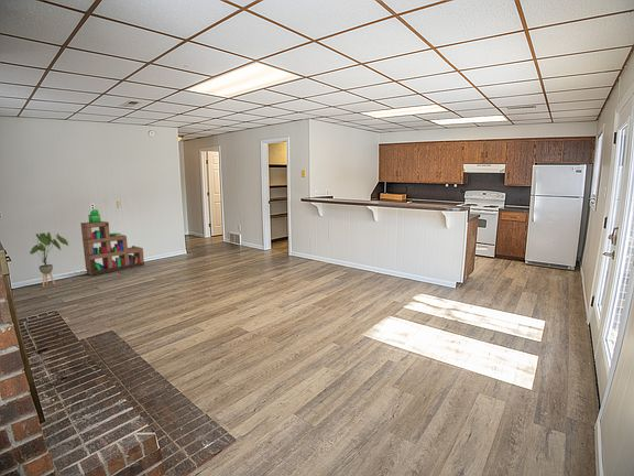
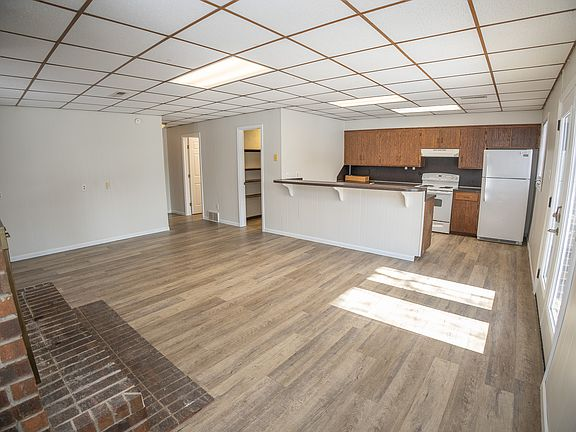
- house plant (45, 258)
- bookshelf (113, 238)
